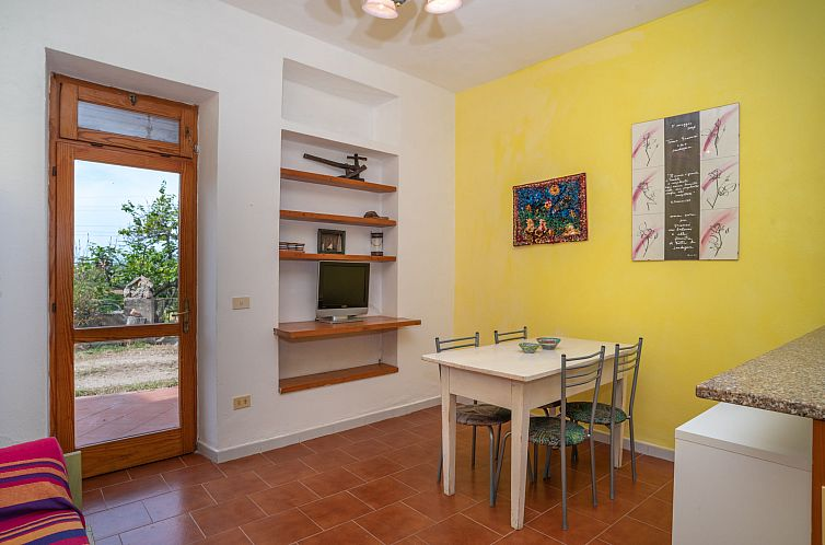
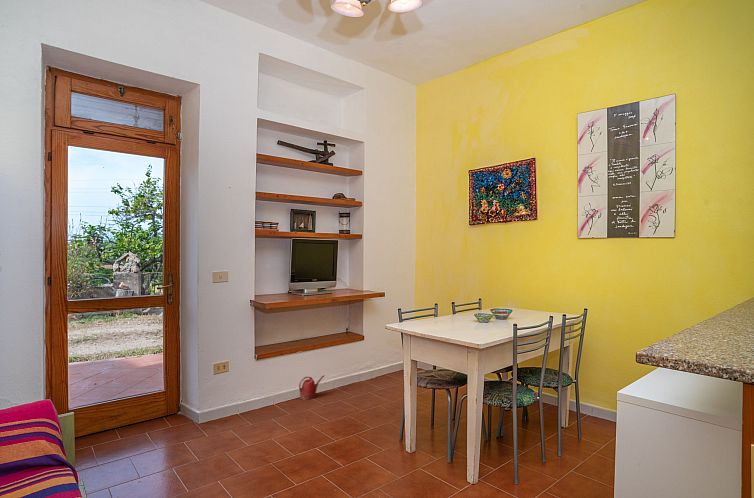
+ watering can (312, 385)
